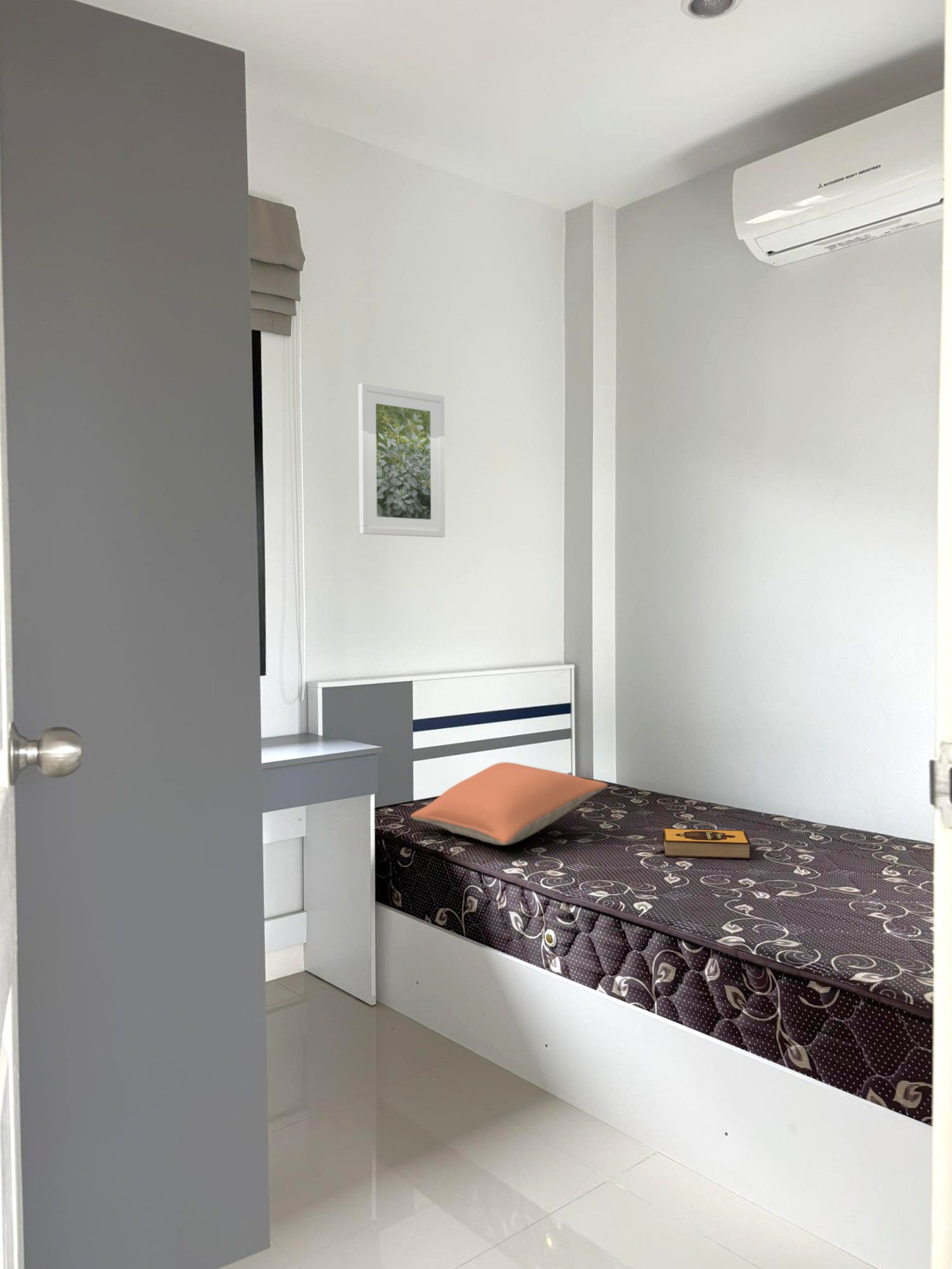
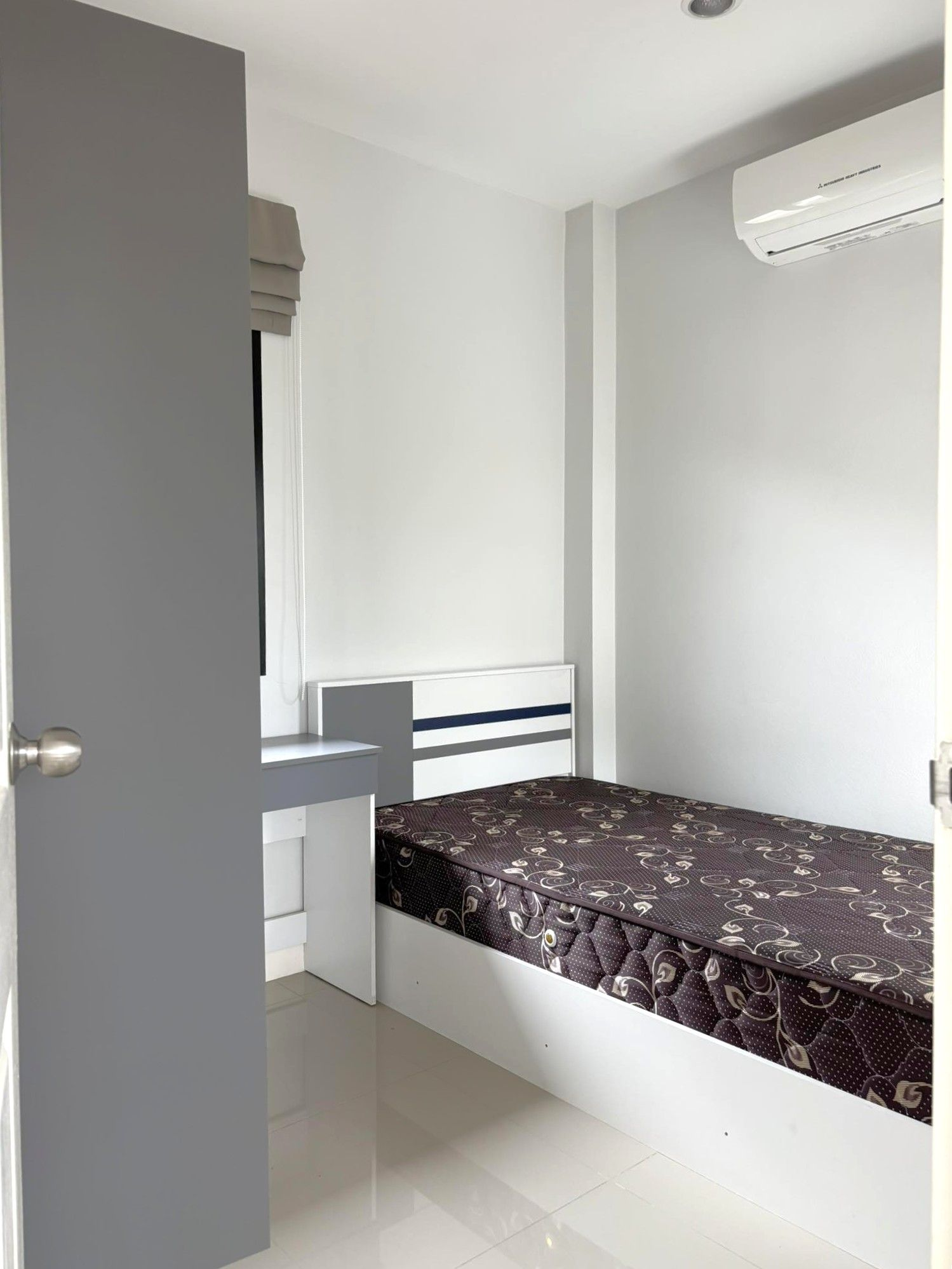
- pillow (507, 801)
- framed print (403, 463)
- hardback book (705, 842)
